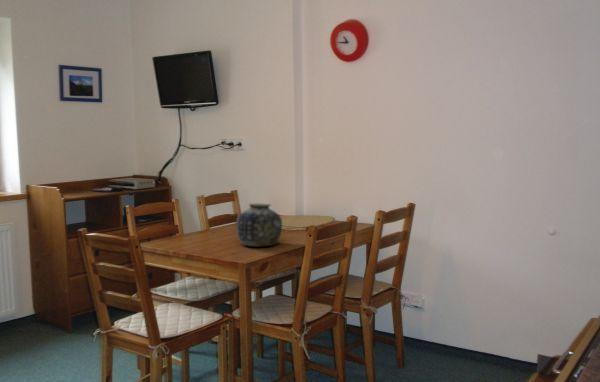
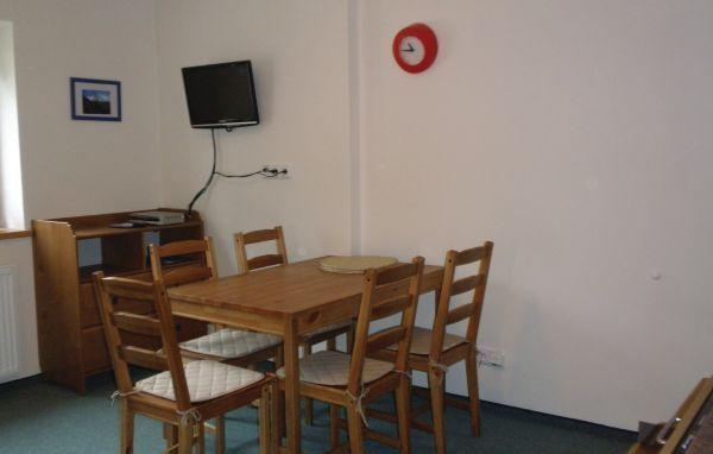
- vase (259, 224)
